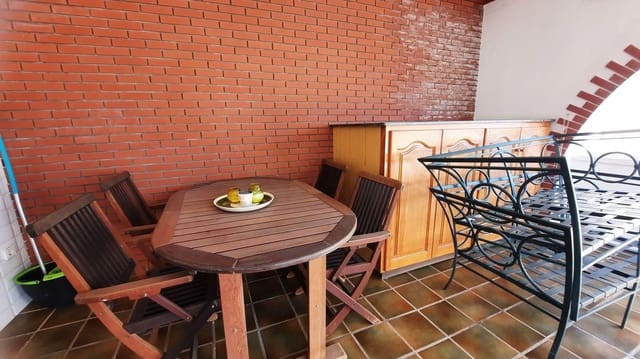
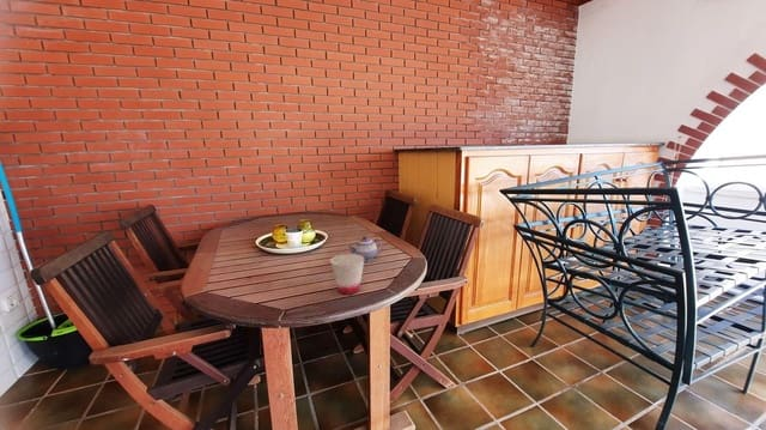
+ teapot (365, 247)
+ cup (347, 274)
